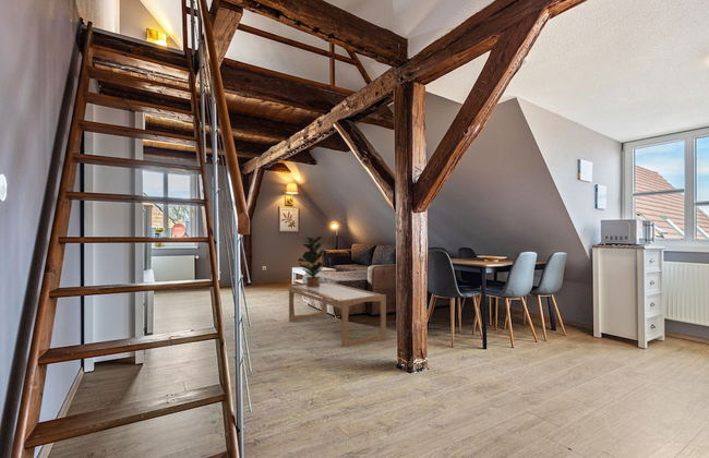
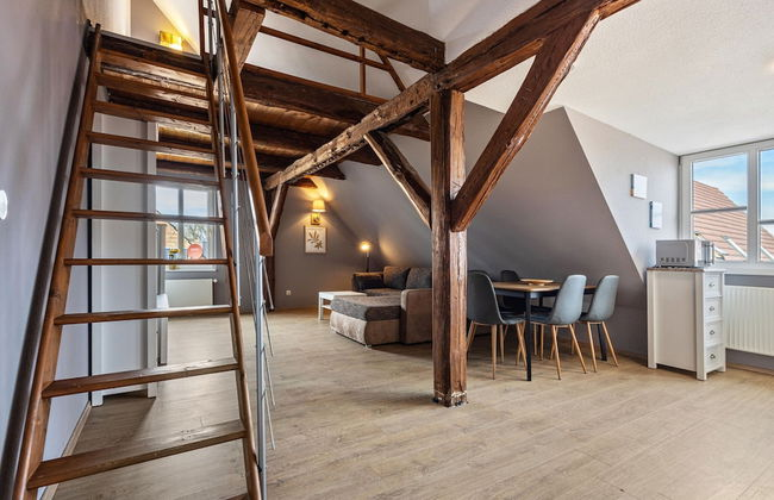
- potted plant (310, 260)
- coffee table (333, 305)
